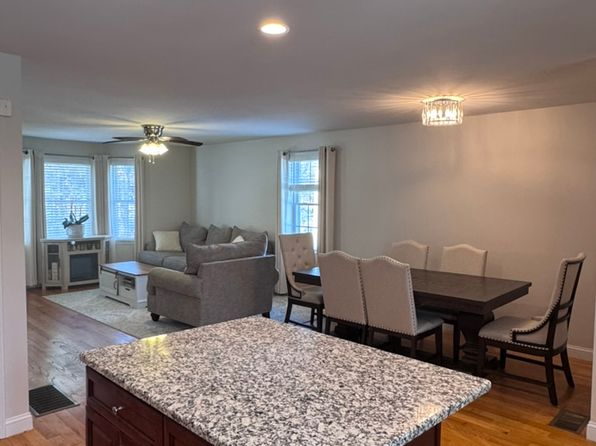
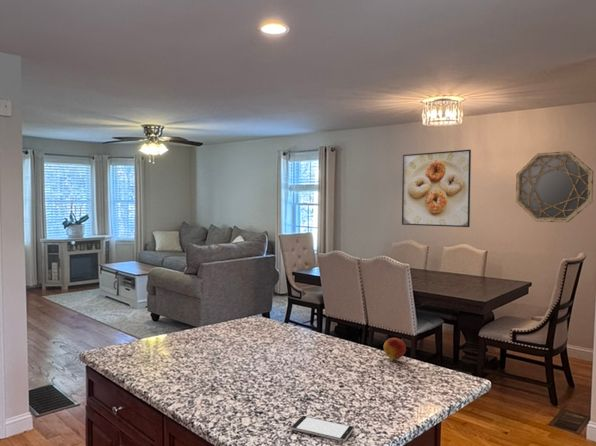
+ home mirror (552, 187)
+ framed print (434, 189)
+ fruit (394, 348)
+ smartphone (322, 428)
